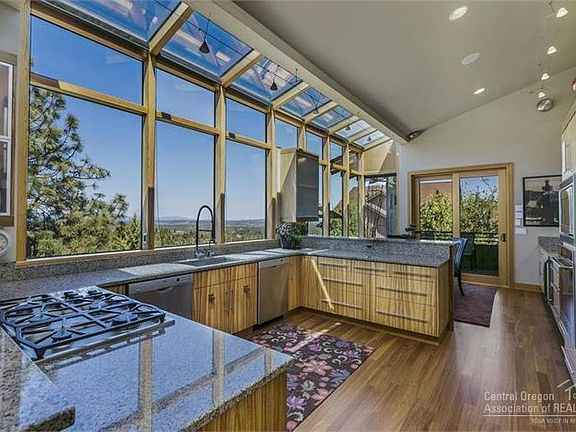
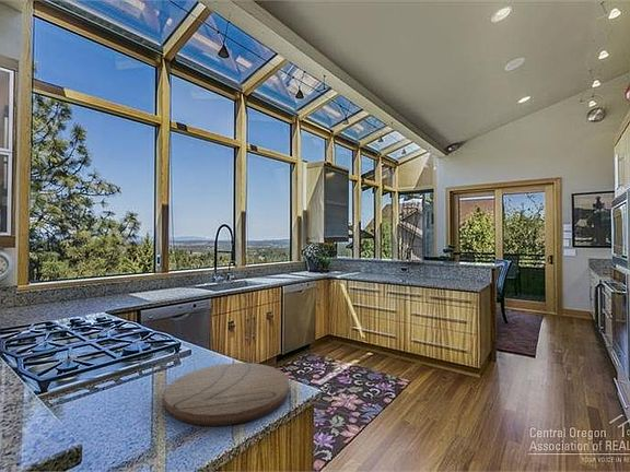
+ cutting board (229, 388)
